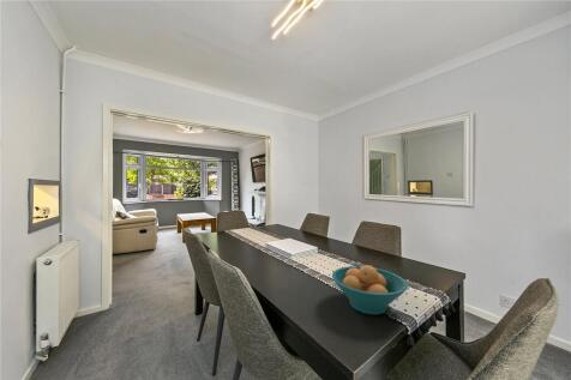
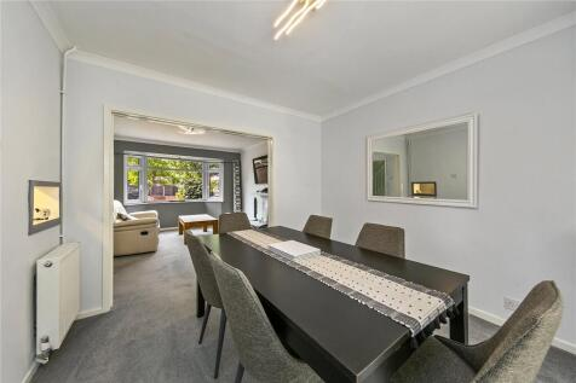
- fruit bowl (367, 285)
